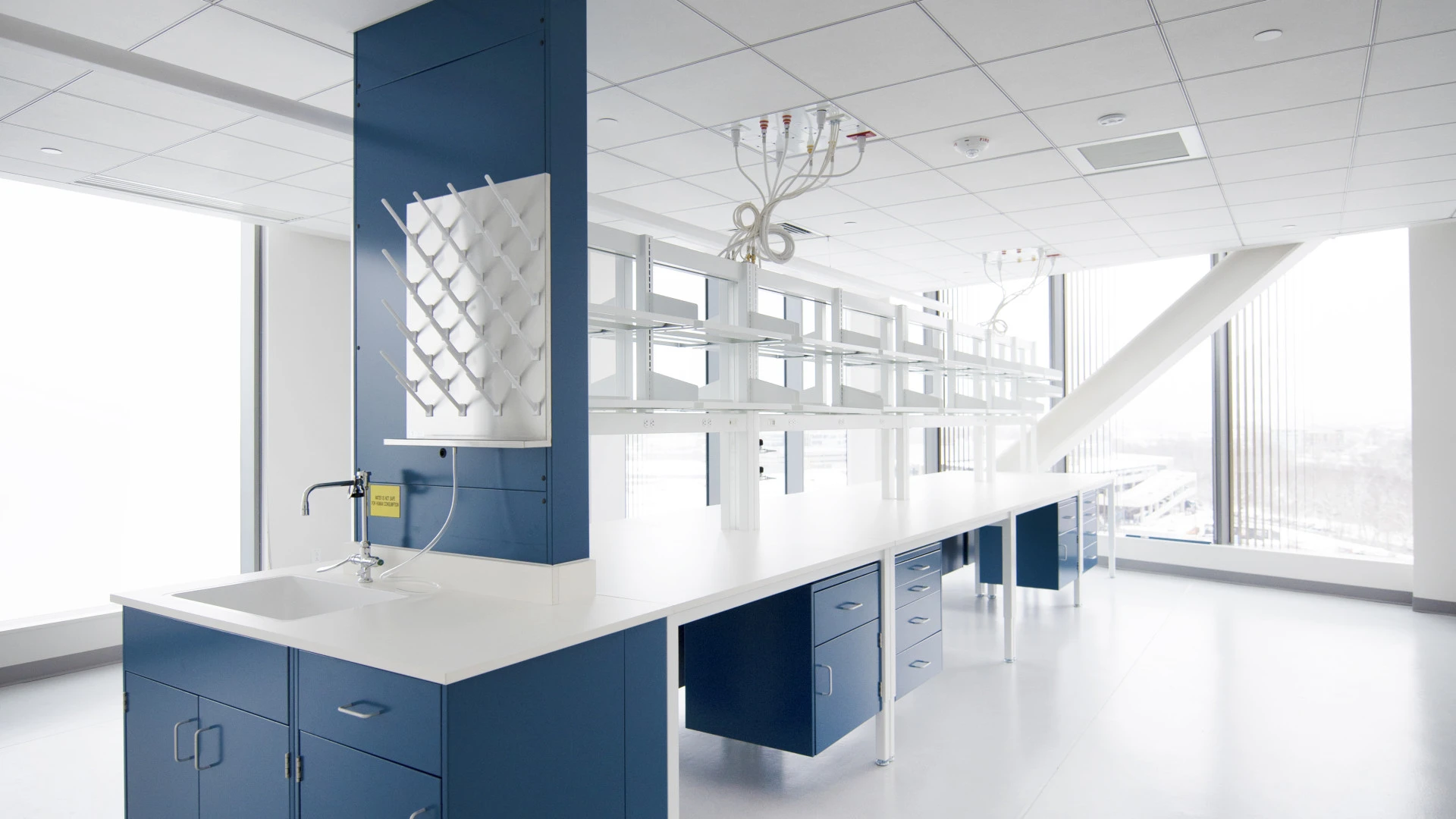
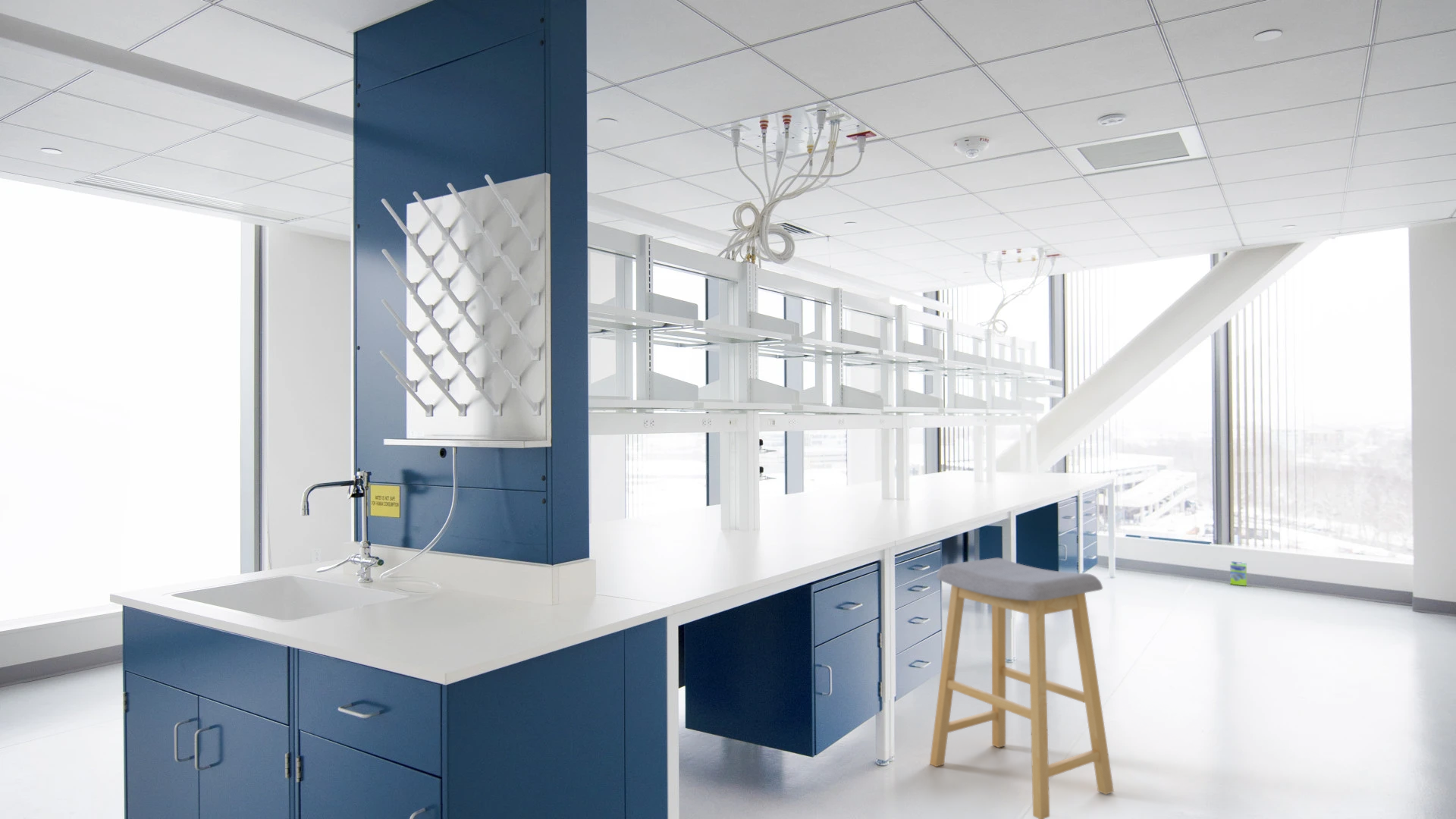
+ box (1238, 573)
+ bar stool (1017, 673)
